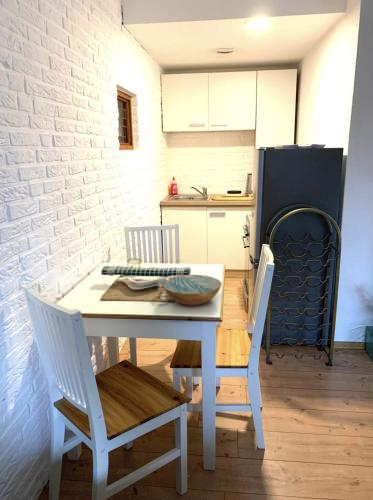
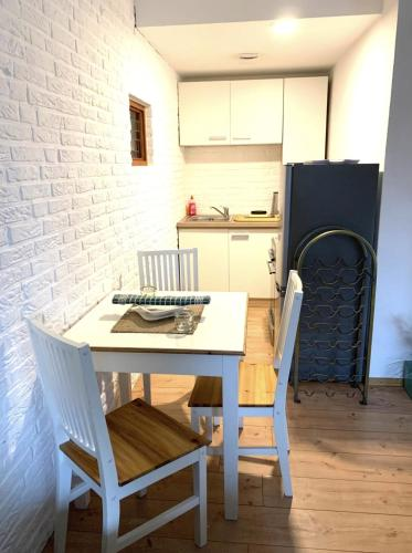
- bowl (192, 292)
